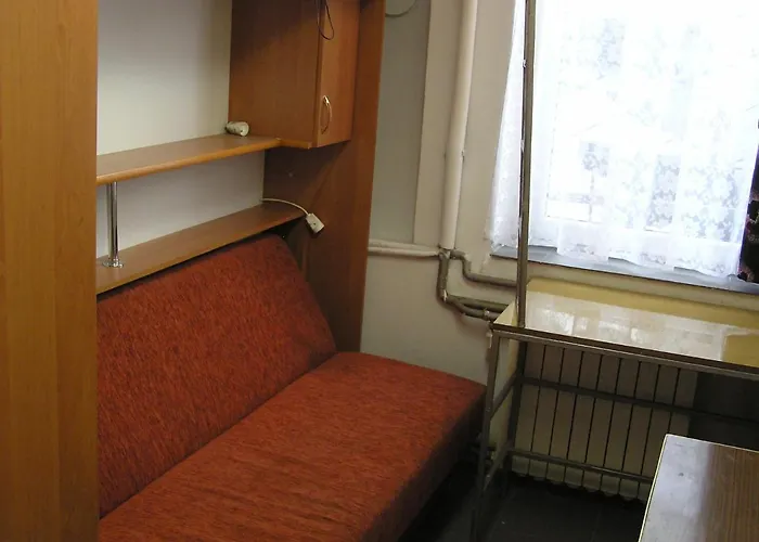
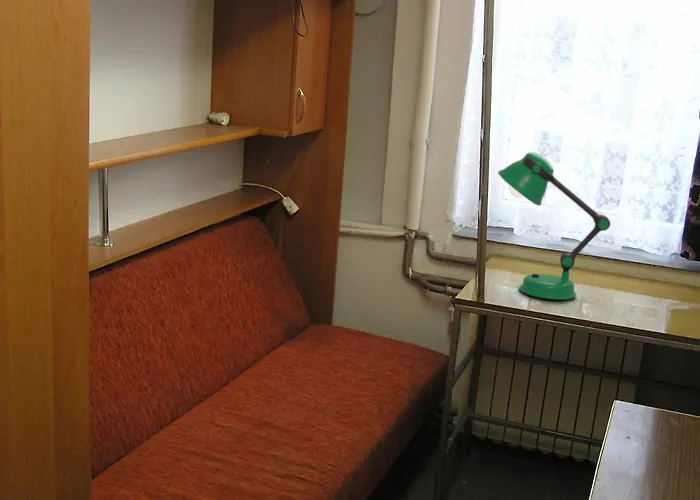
+ desk lamp (539, 205)
